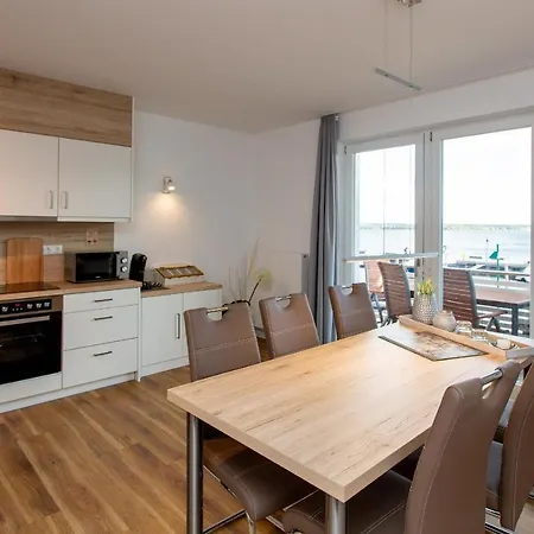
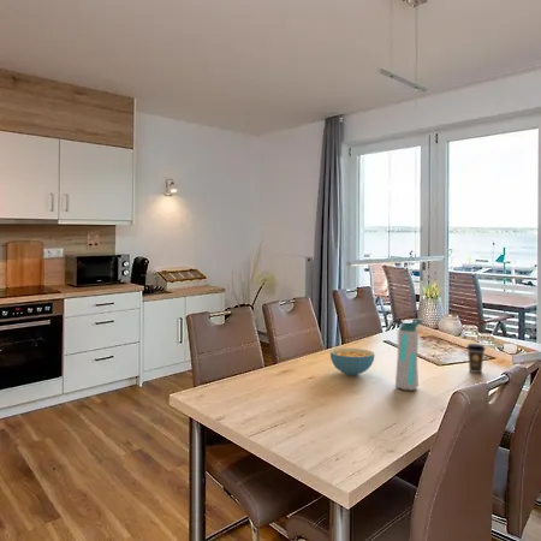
+ coffee cup (475, 358)
+ water bottle (408, 353)
+ cereal bowl (351, 363)
